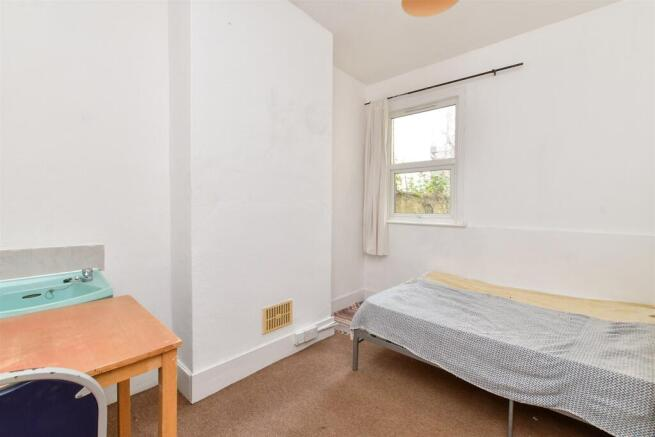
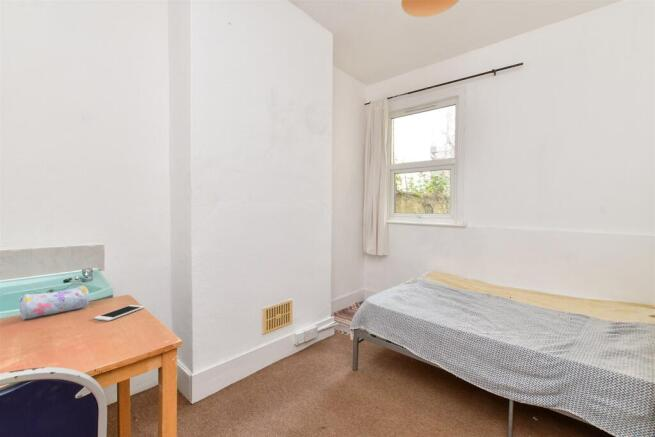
+ pencil case (56, 301)
+ cell phone (120, 312)
